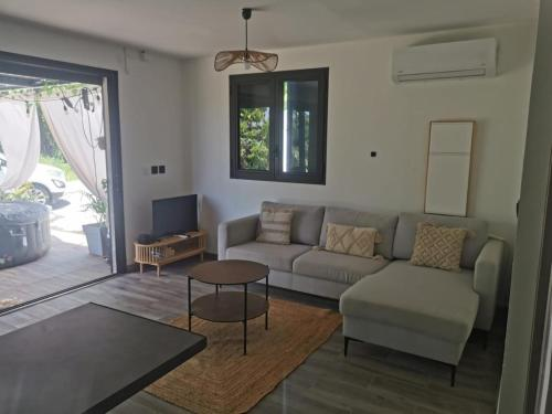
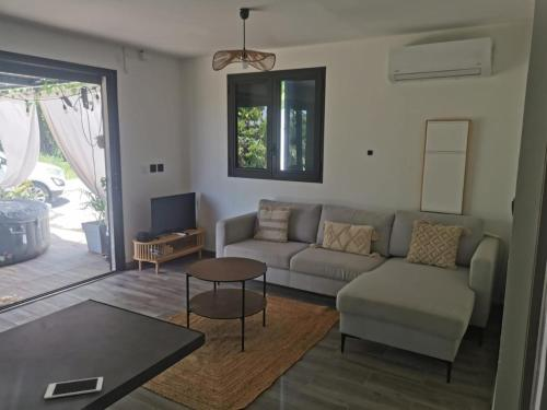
+ cell phone (74, 387)
